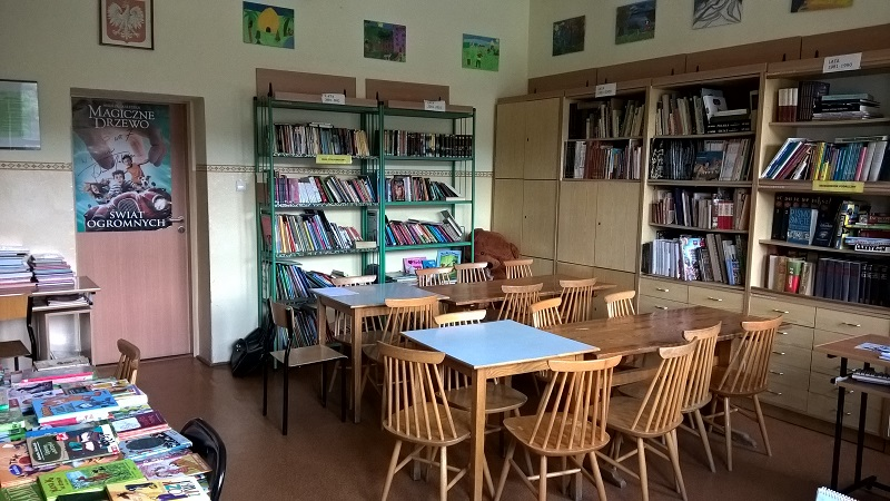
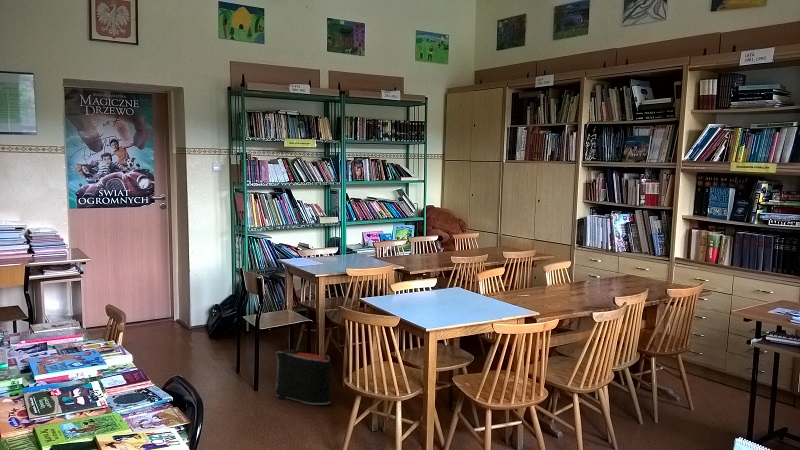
+ backpack (303, 376)
